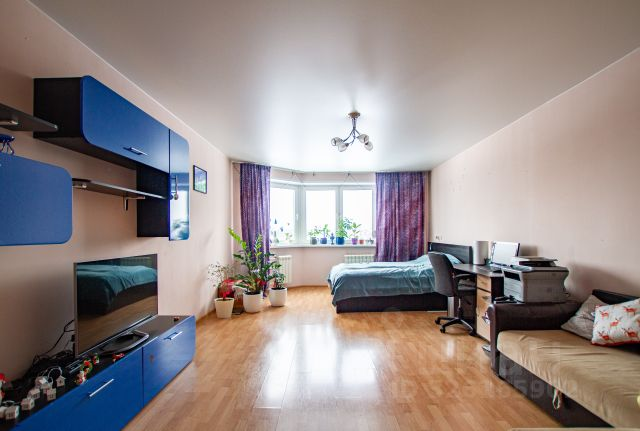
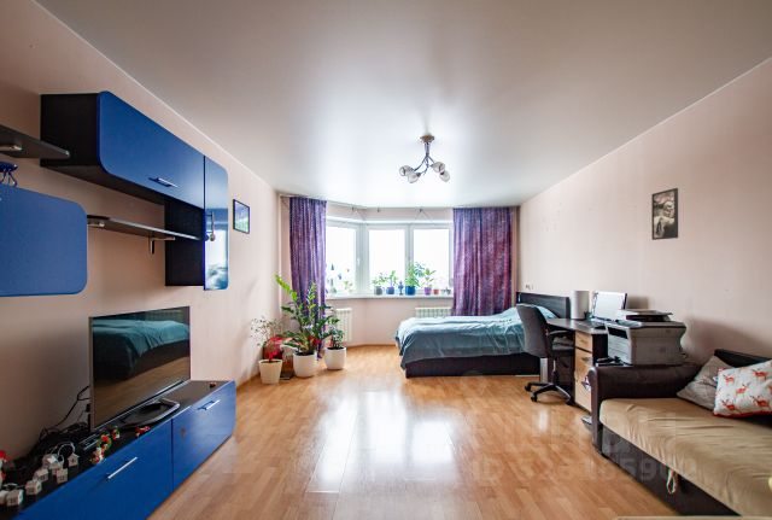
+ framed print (663, 215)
